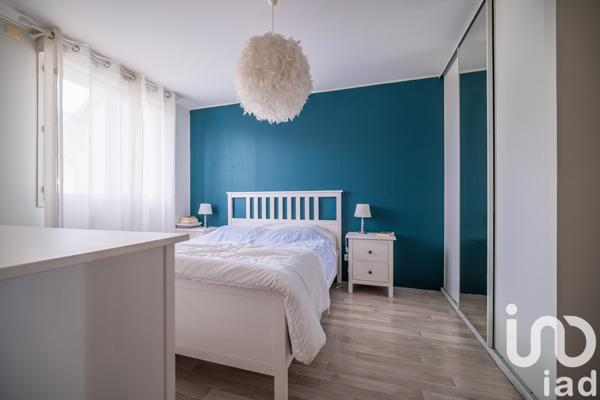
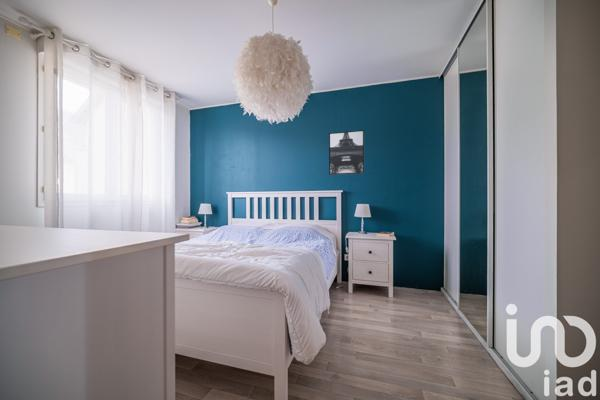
+ wall art (346, 153)
